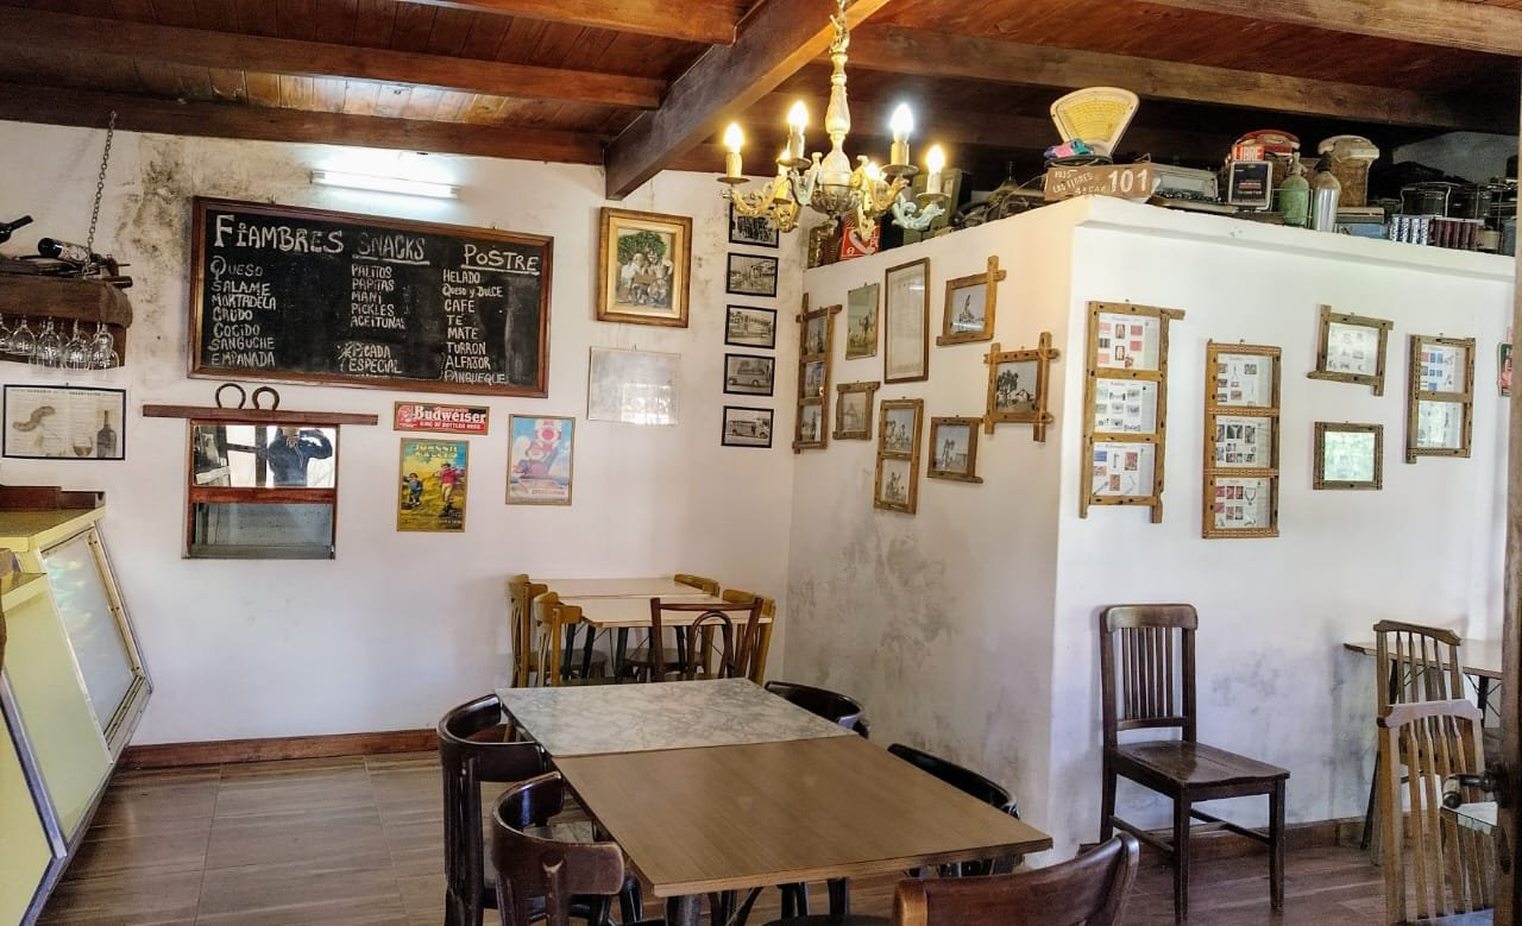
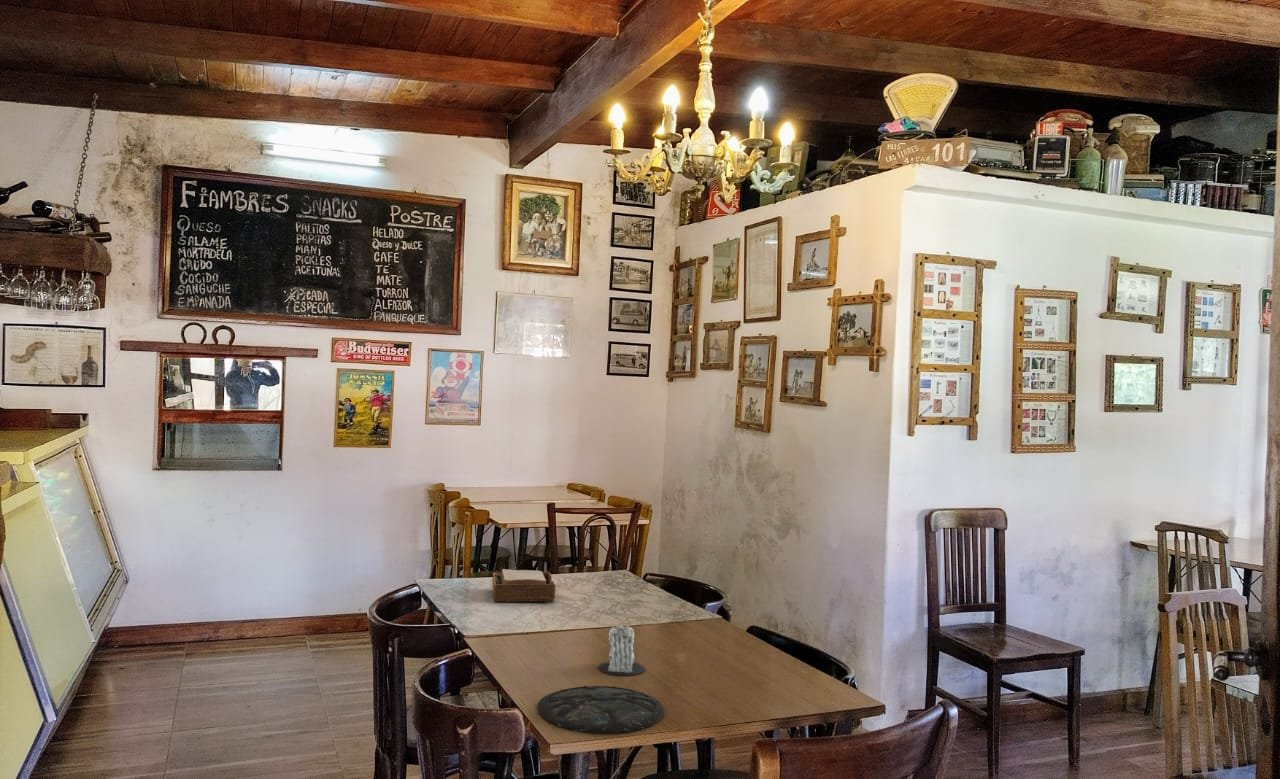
+ plate (600, 701)
+ candle (622, 645)
+ napkin holder (522, 584)
